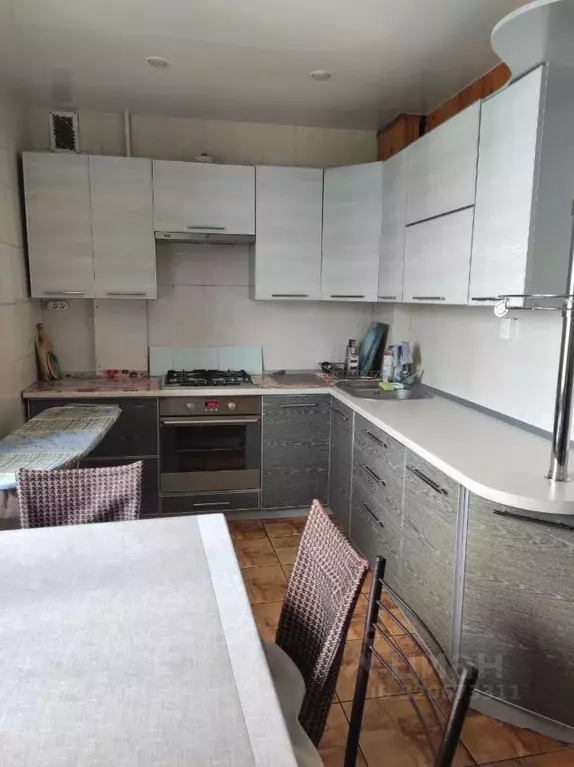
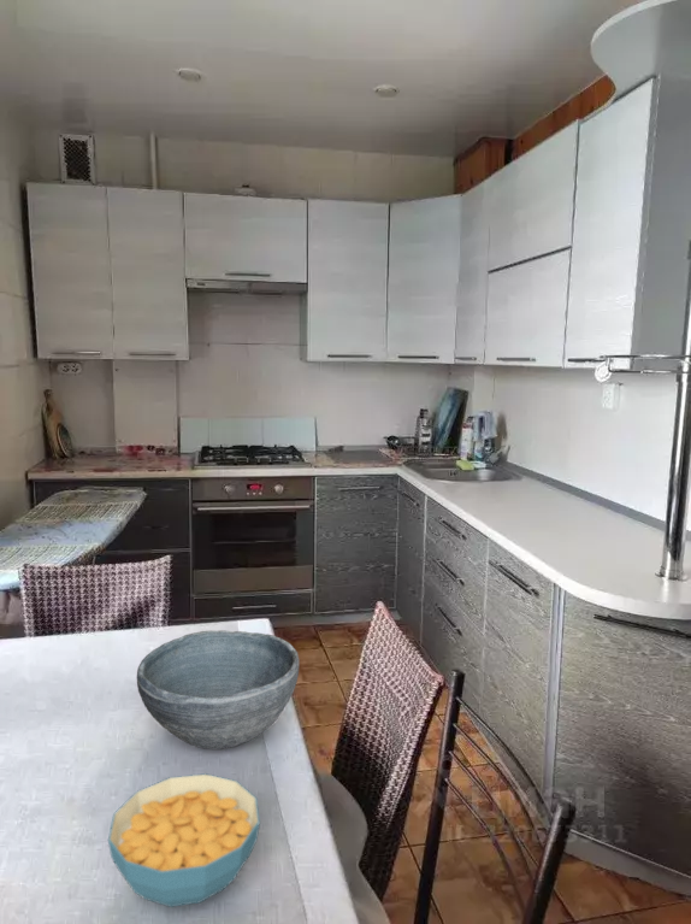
+ bowl (220, 694)
+ cereal bowl (187, 851)
